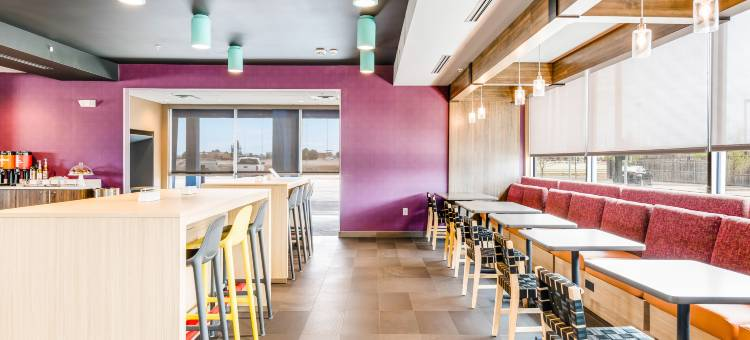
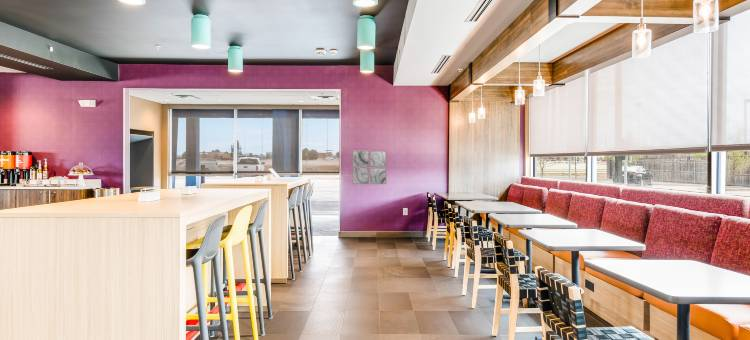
+ wall art (370, 166)
